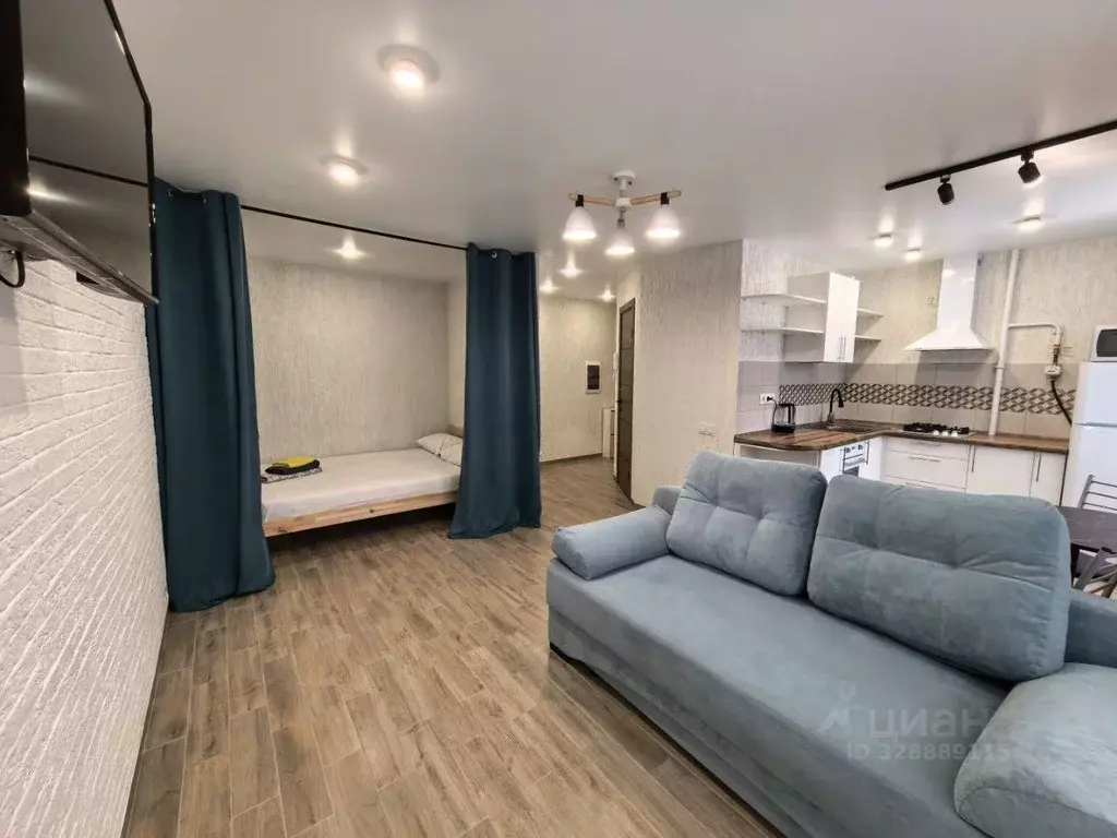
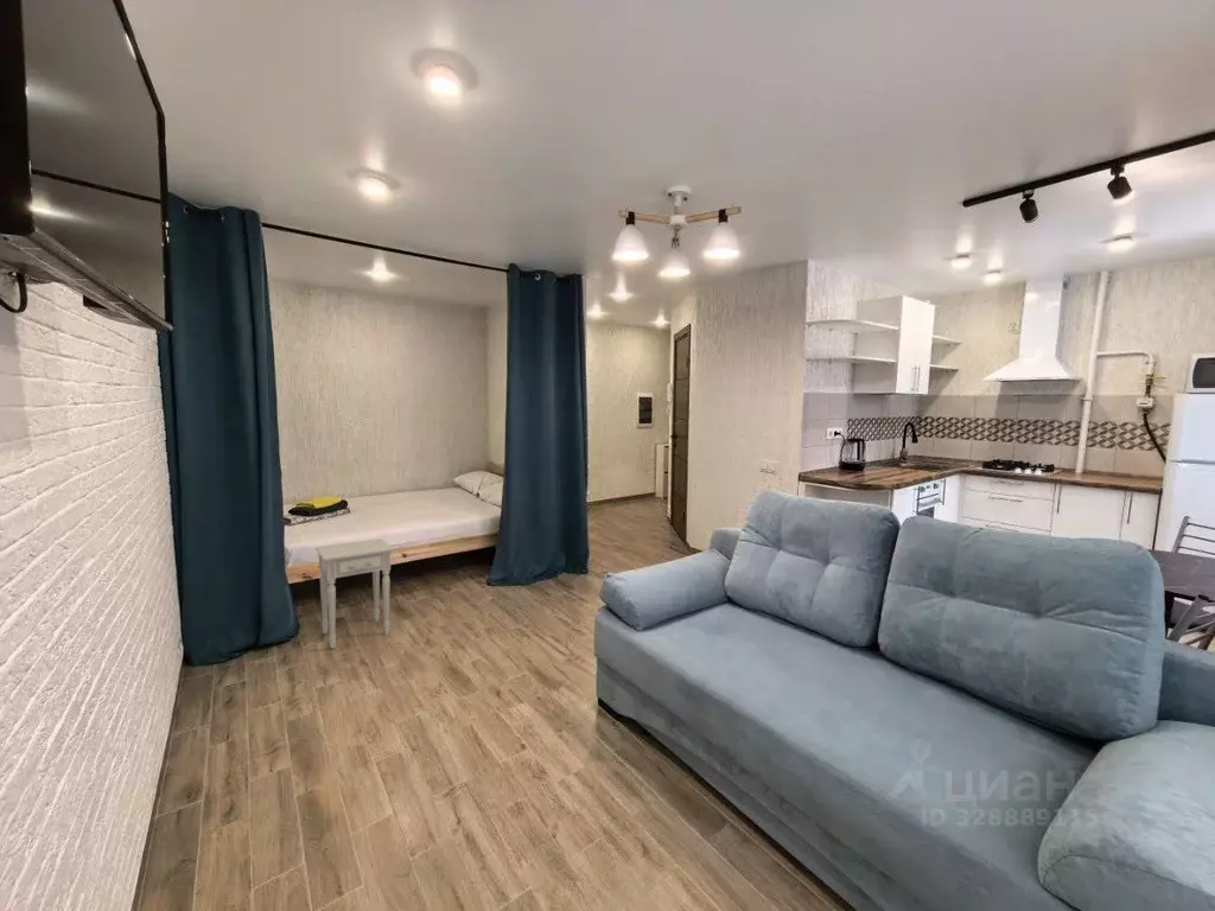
+ nightstand (354, 574)
